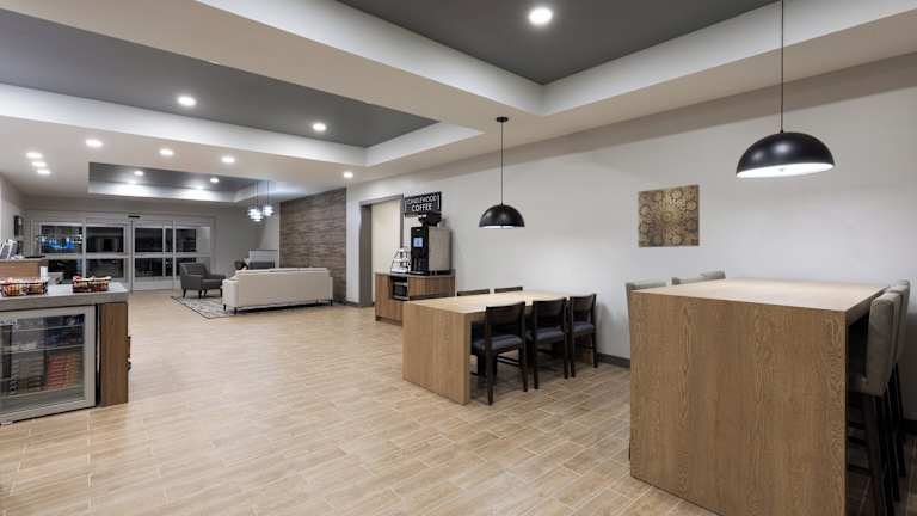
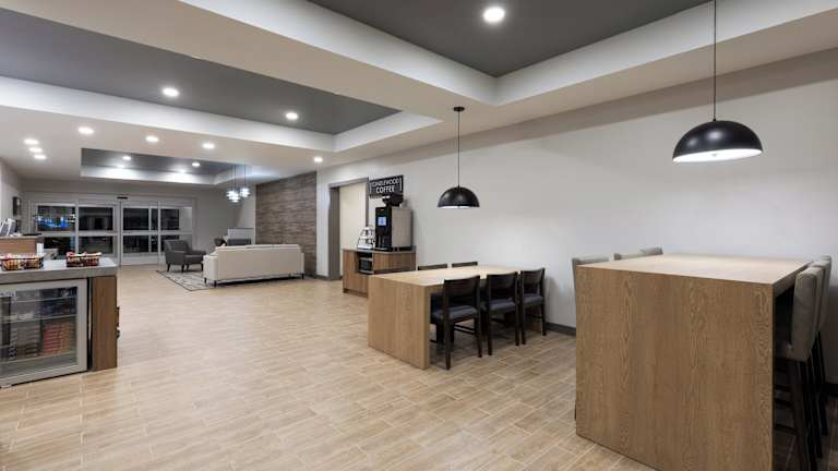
- wall art (666, 217)
